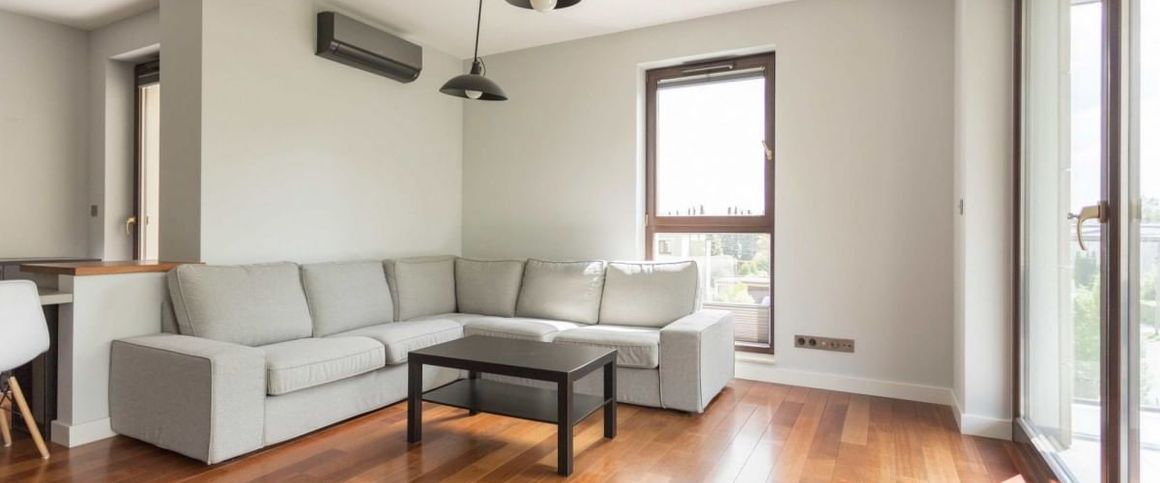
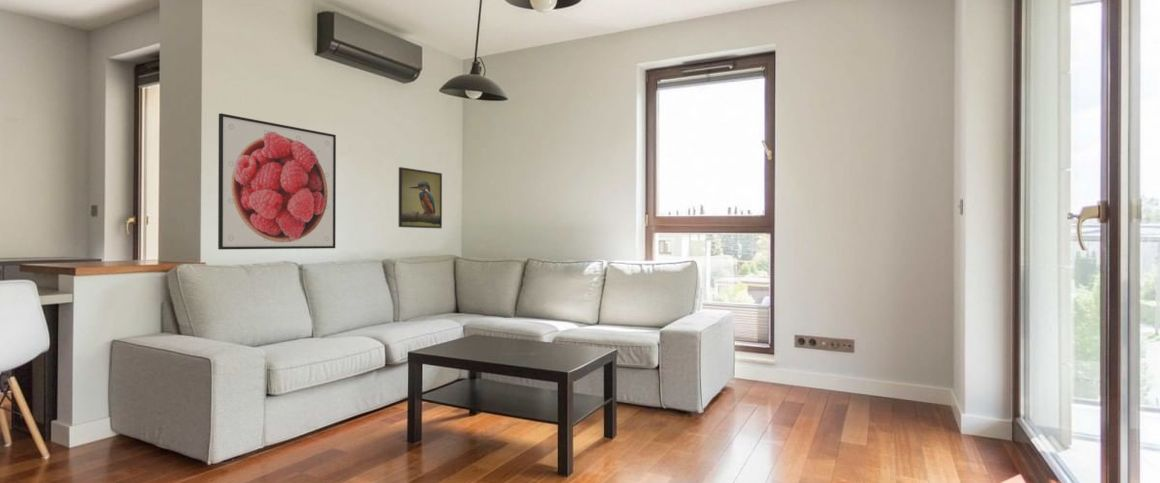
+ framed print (421, 199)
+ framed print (282, 187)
